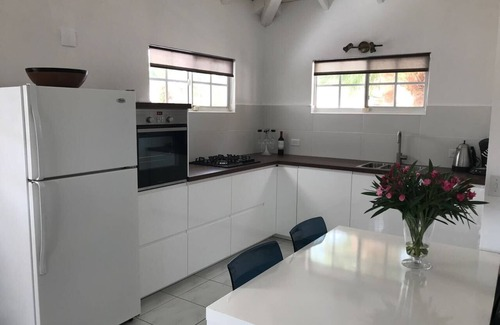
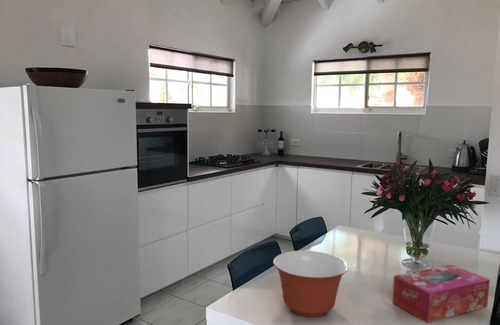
+ mixing bowl (309, 285)
+ tissue box (440, 291)
